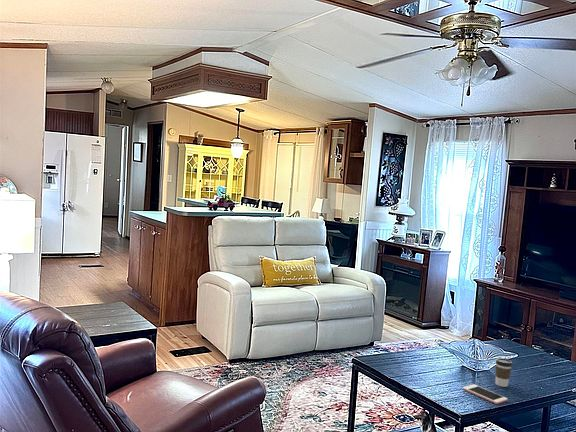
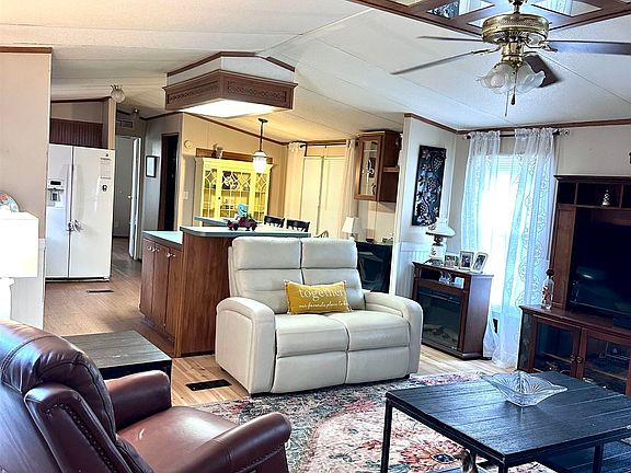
- cell phone (484, 393)
- coffee cup (502, 372)
